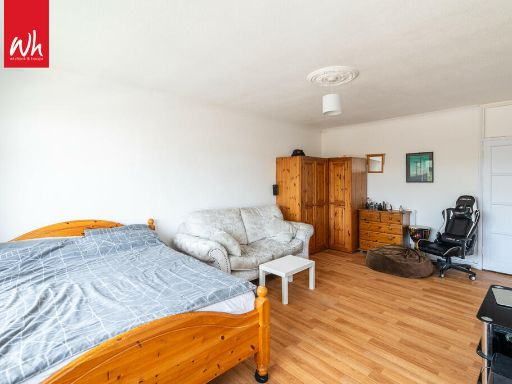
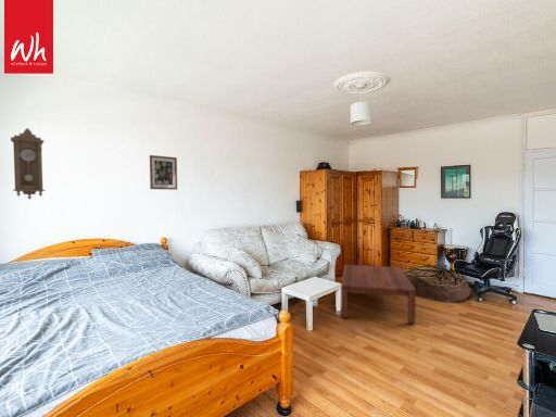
+ wall art (163, 173)
+ pendulum clock (28, 164)
+ coffee table (374, 289)
